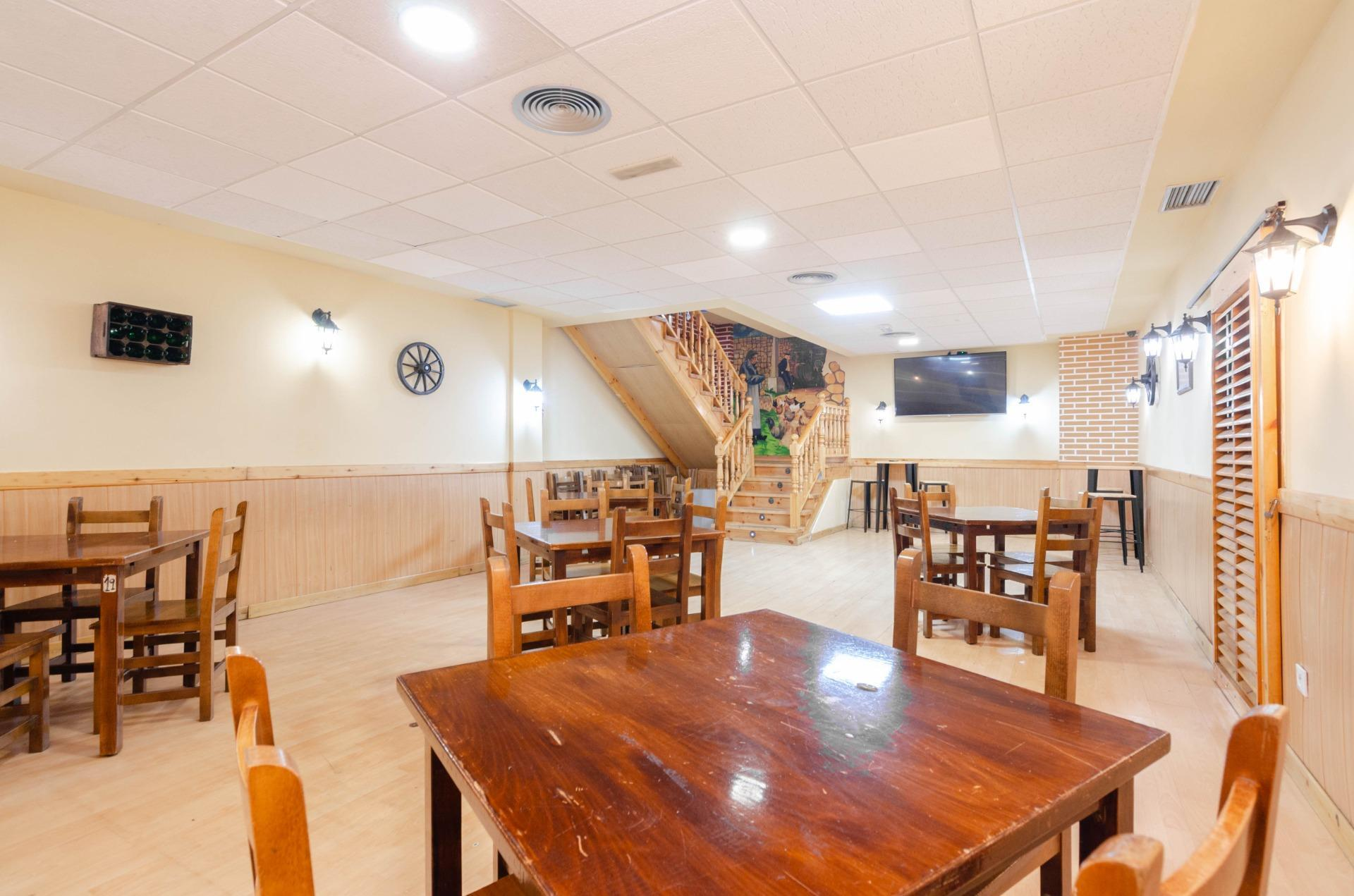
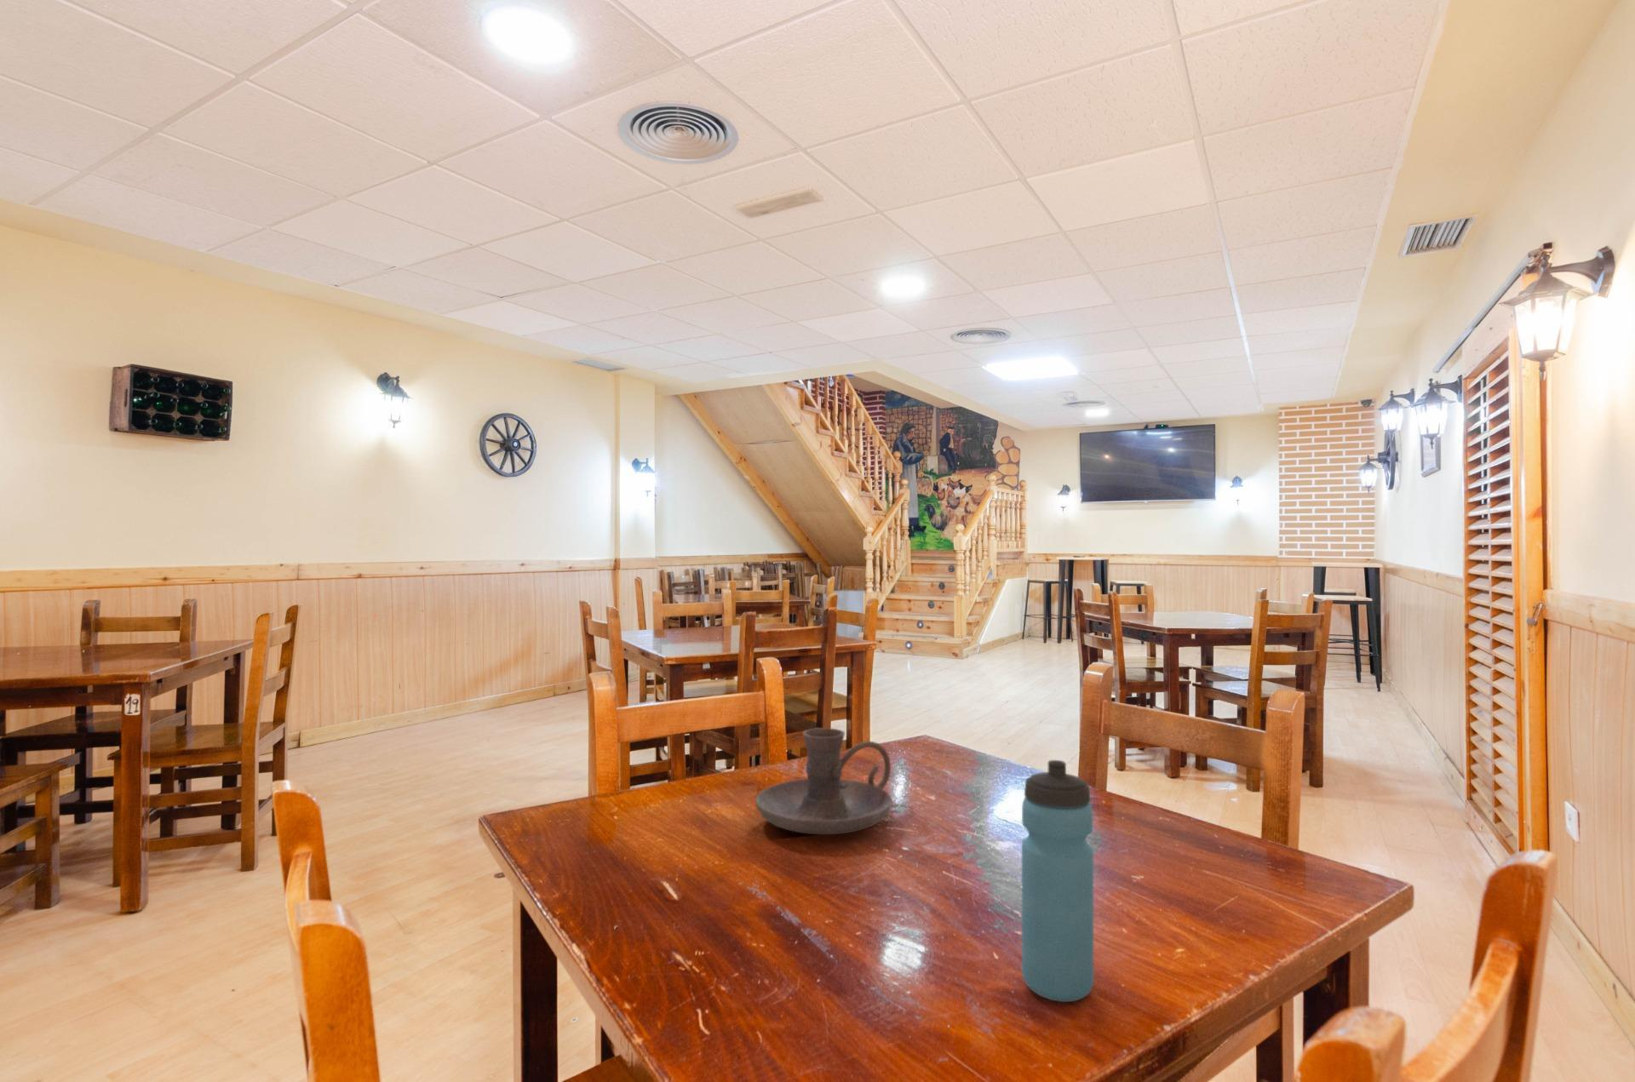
+ candle holder (834, 774)
+ water bottle (1057, 873)
